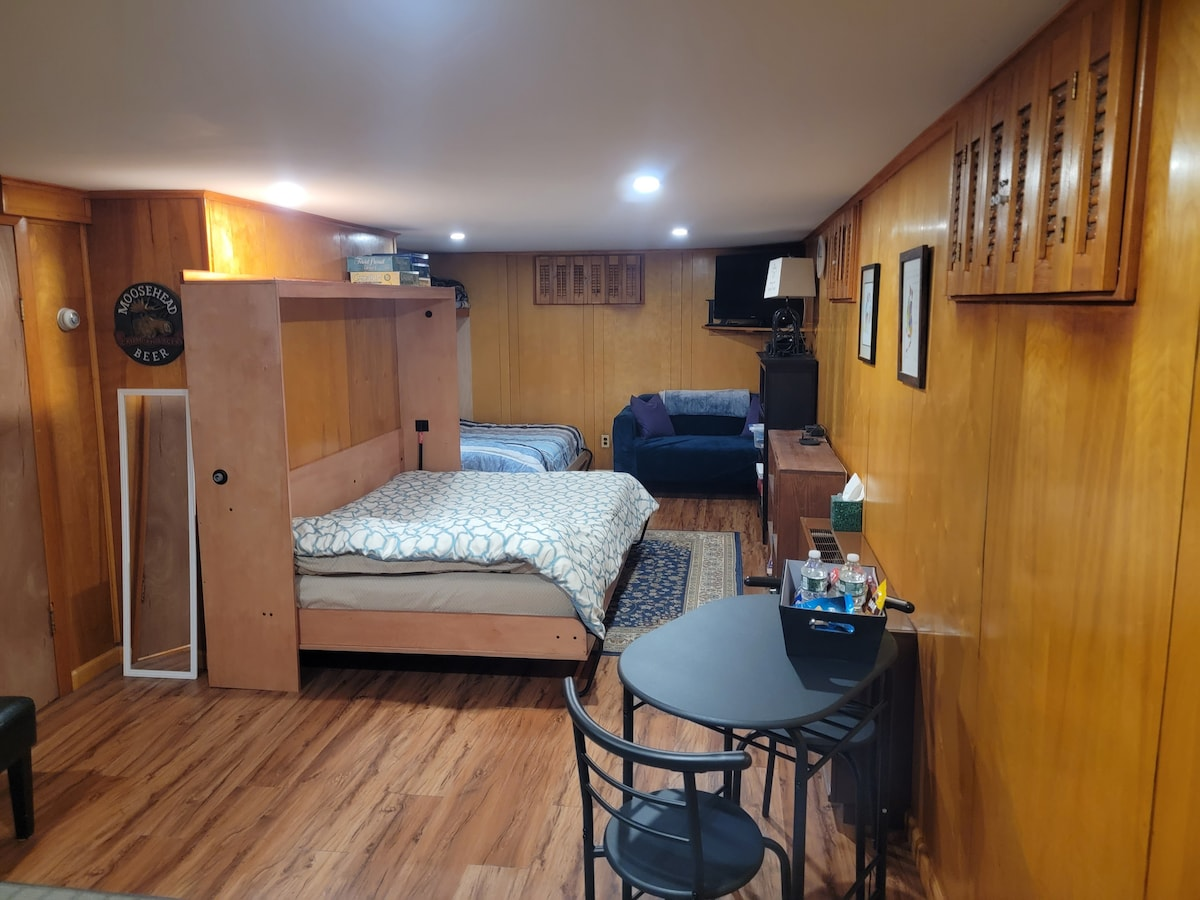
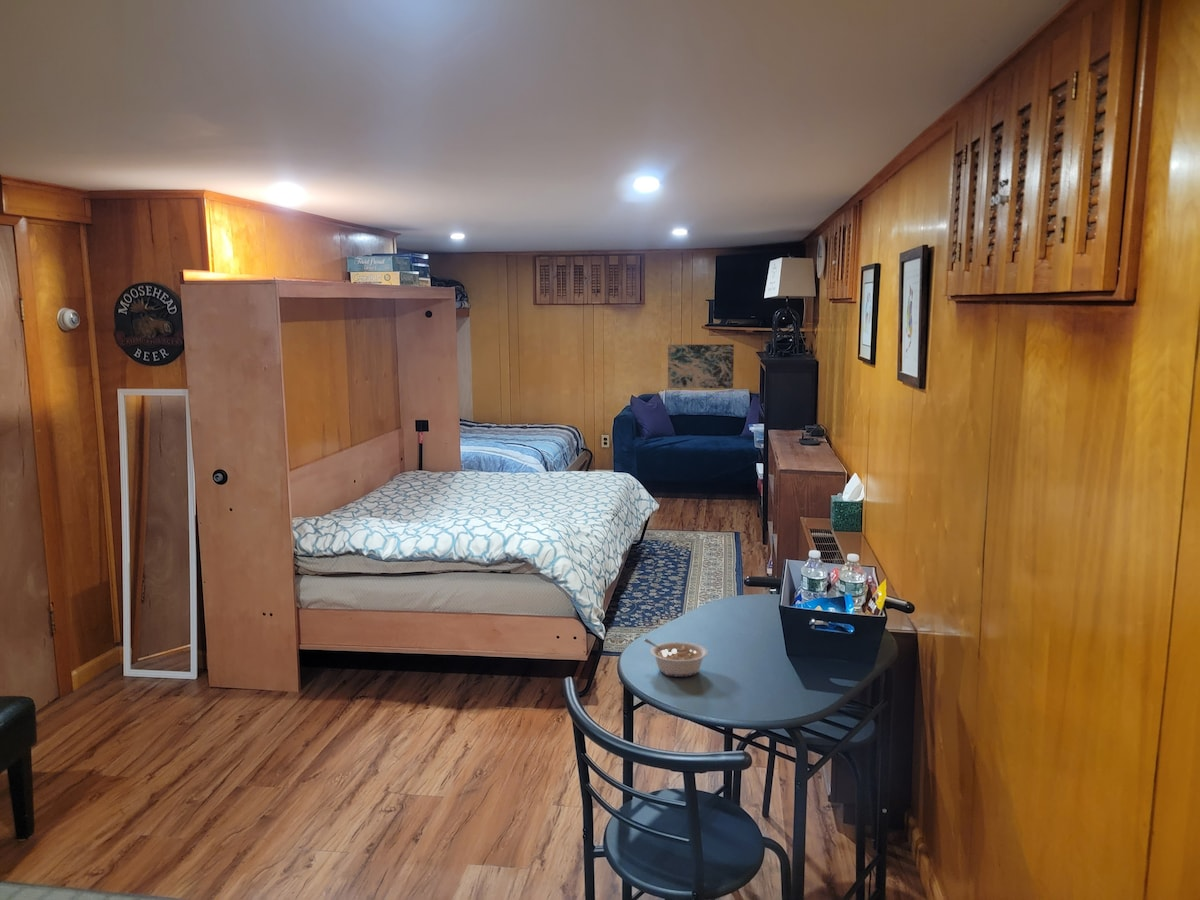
+ legume (676, 658)
+ wall art (700, 366)
